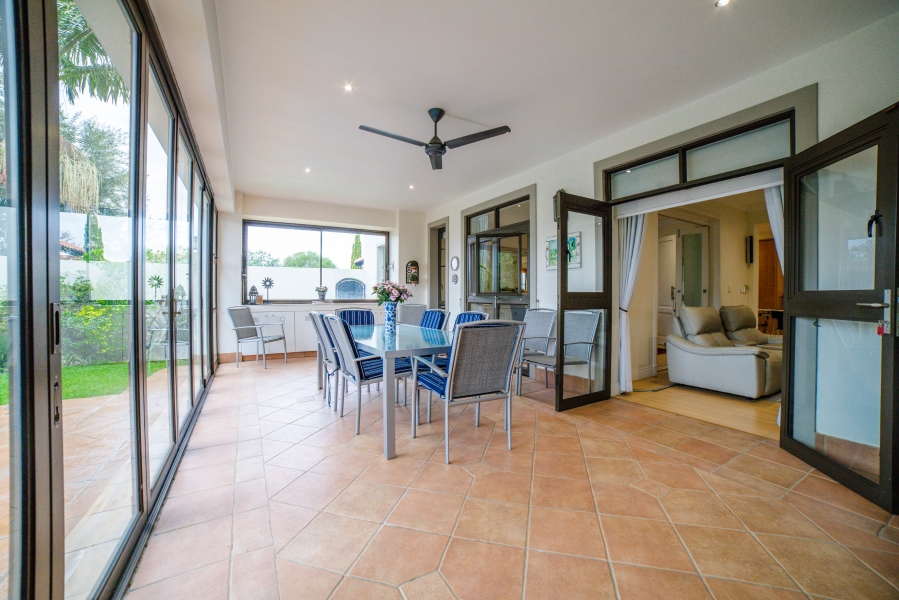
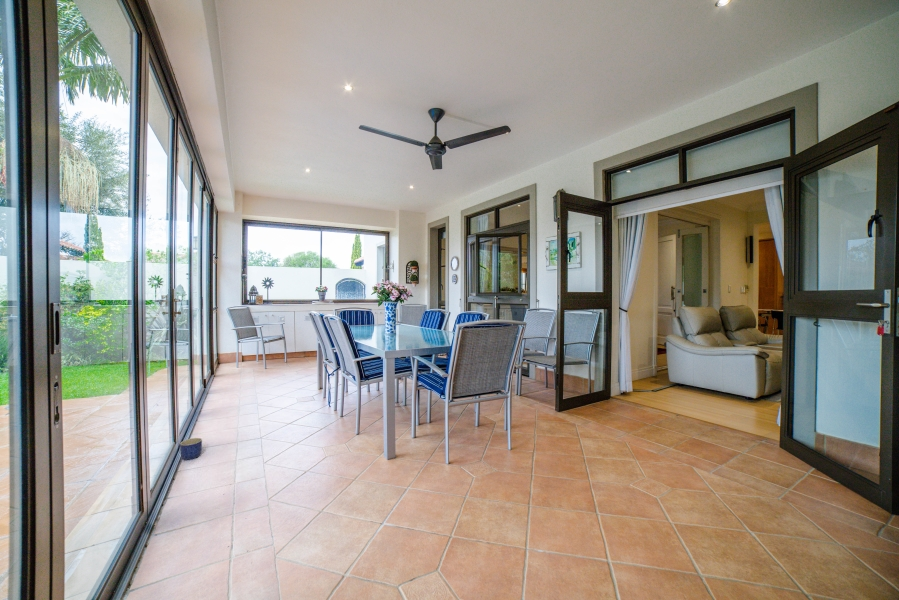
+ planter (191, 449)
